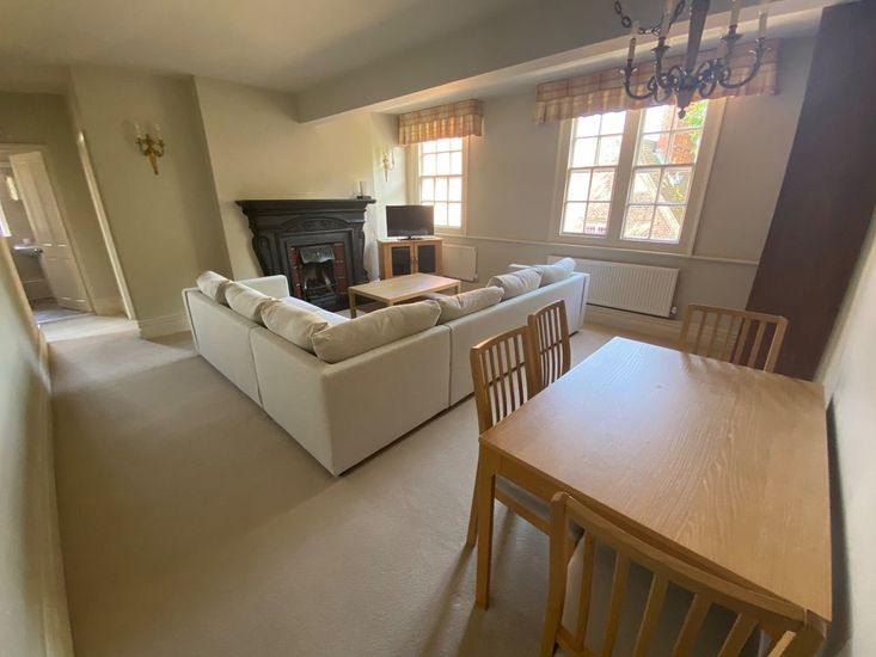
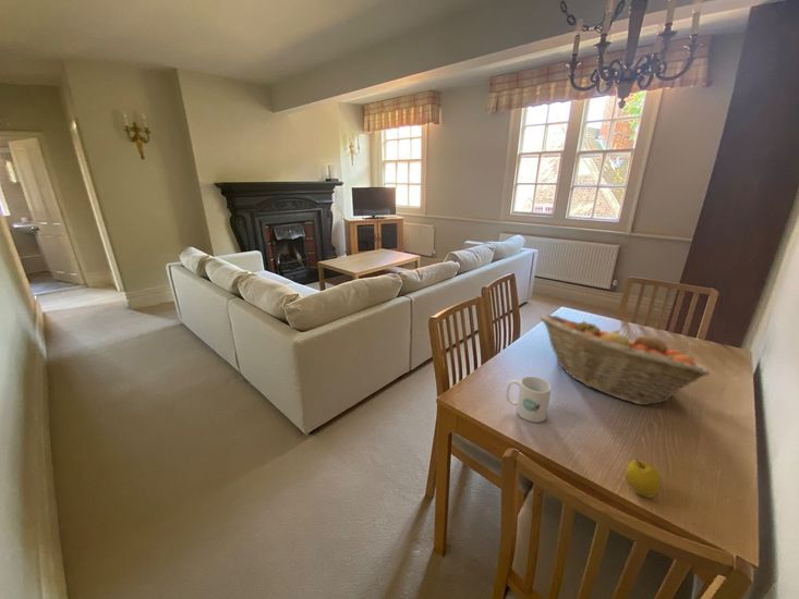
+ mug (526, 396)
+ fruit basket (610, 350)
+ apple (642, 477)
